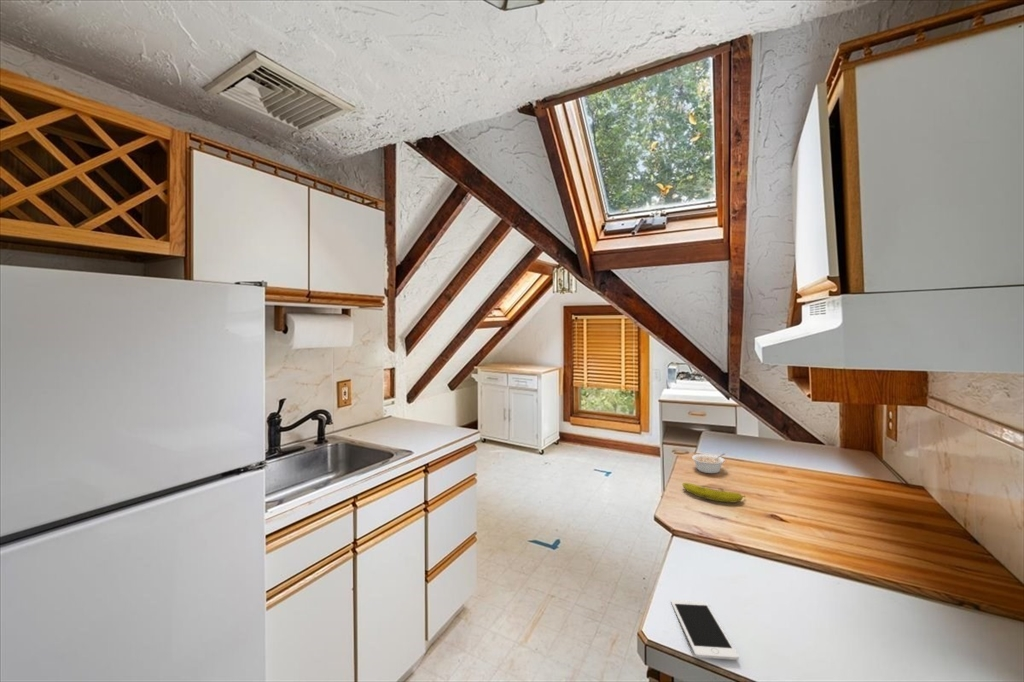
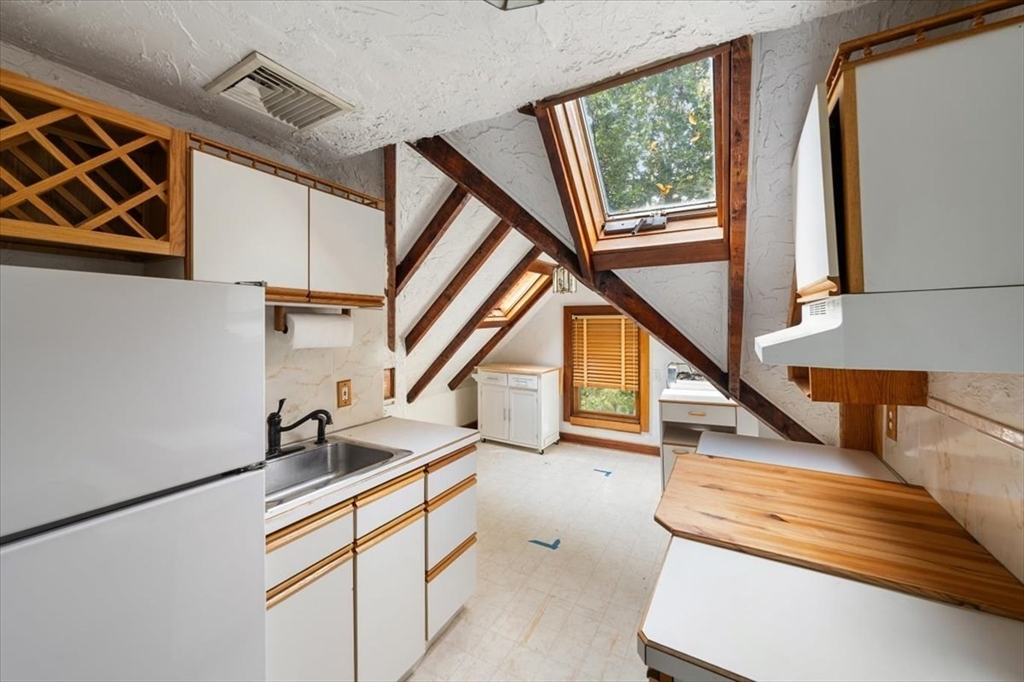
- legume (708, 462)
- cell phone (701, 626)
- fruit (710, 490)
